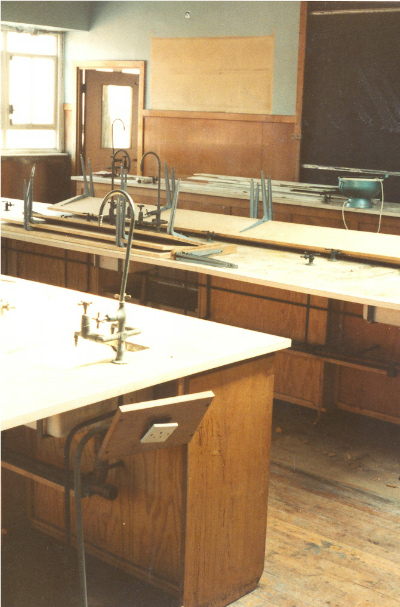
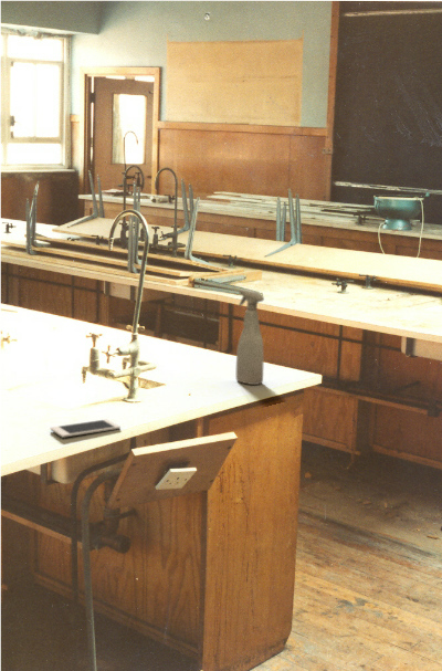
+ spray bottle (251, 336)
+ cell phone (85, 428)
